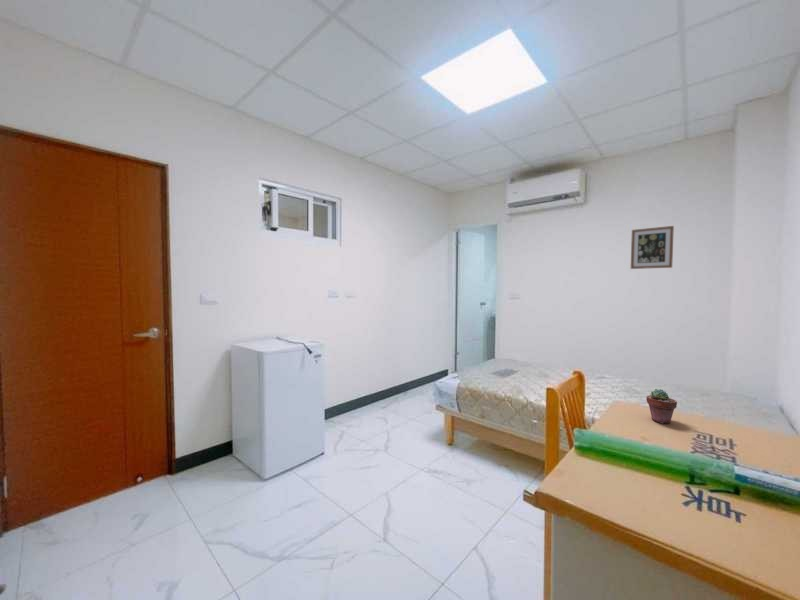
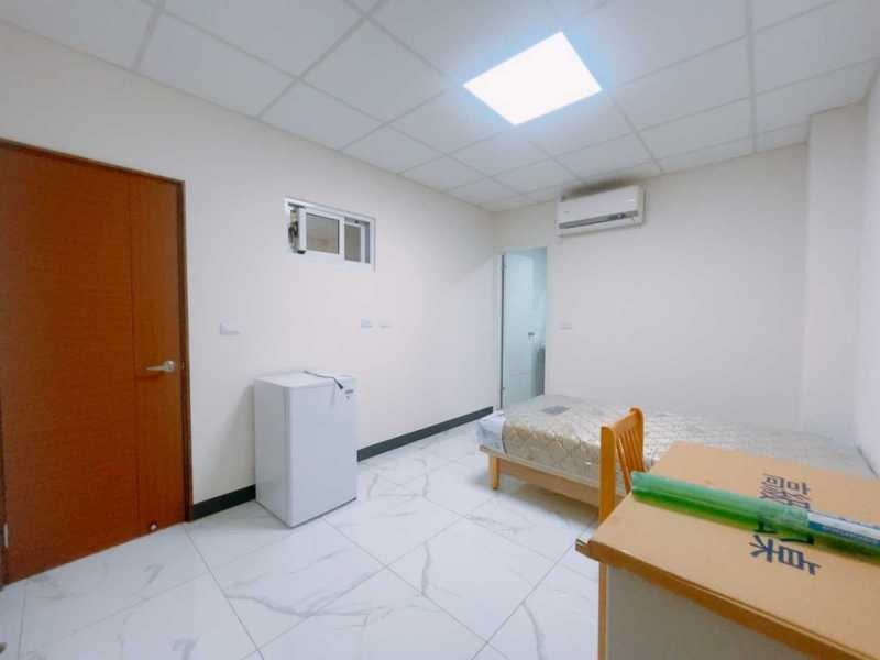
- wall art (651, 248)
- potted succulent (661, 404)
